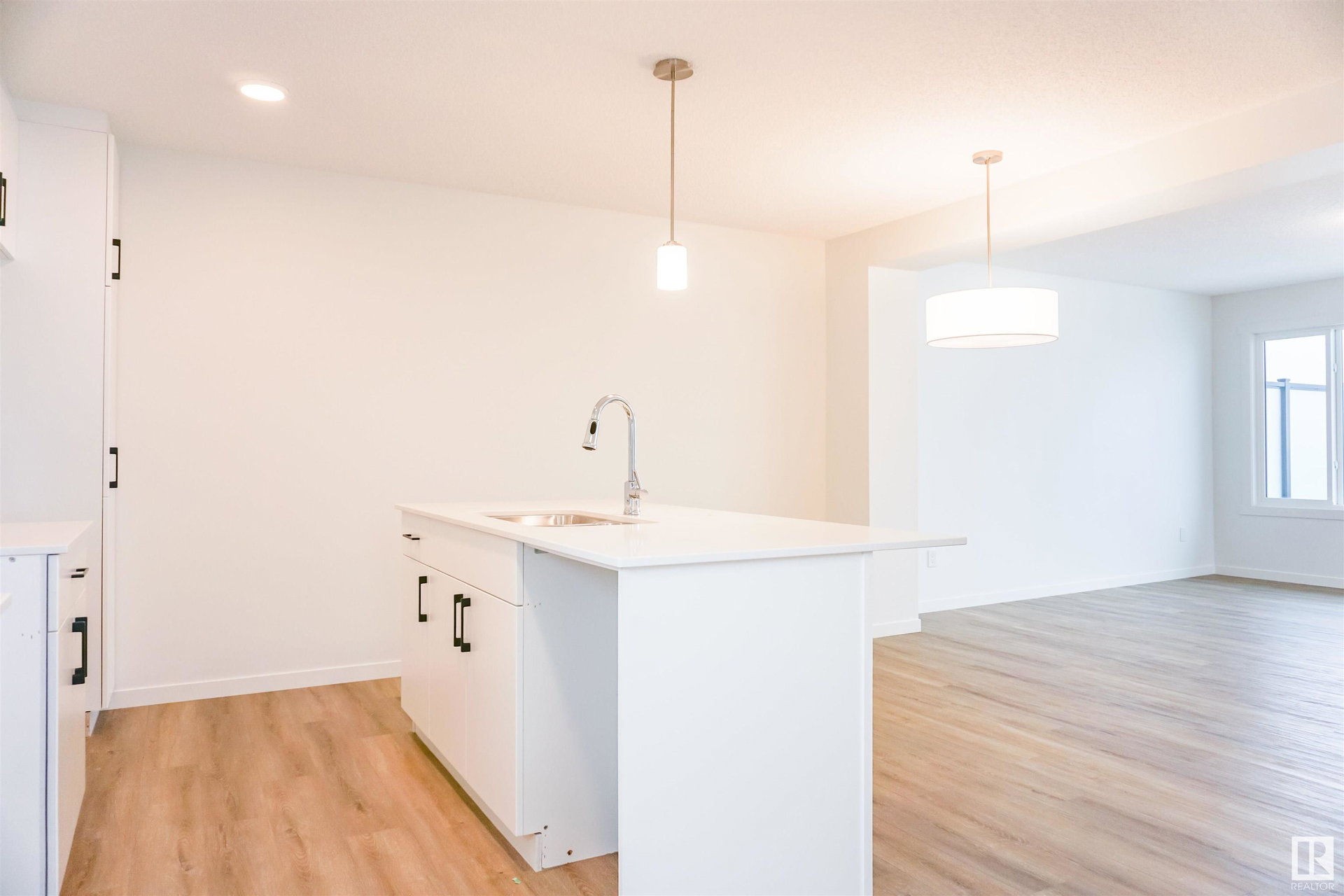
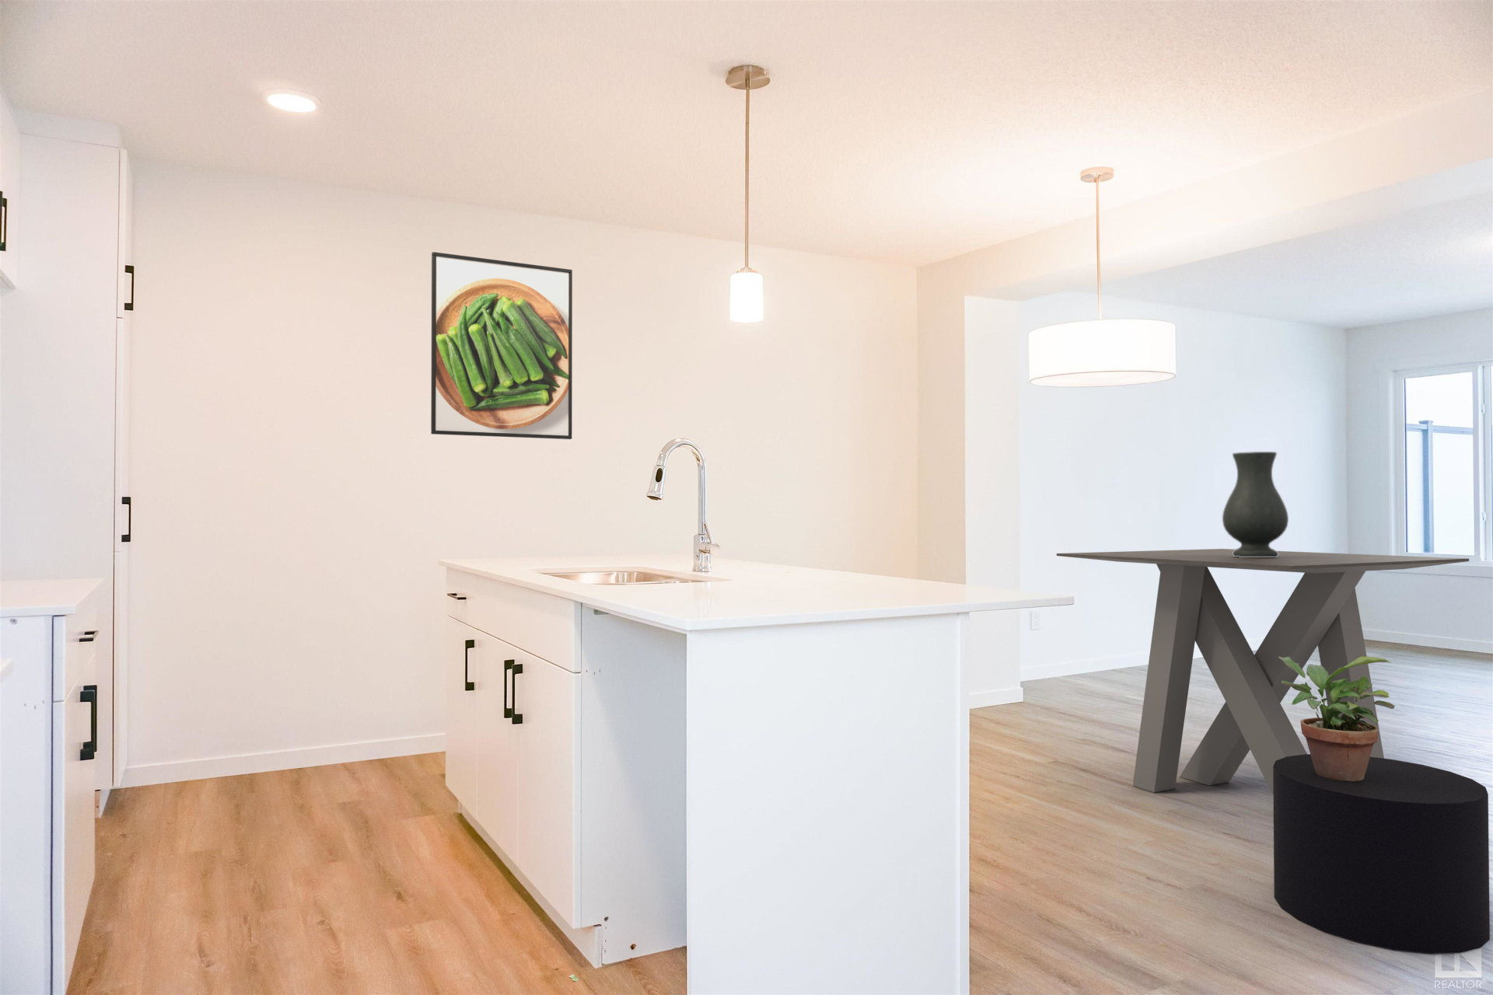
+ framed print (504, 349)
+ dining table (1251, 677)
+ stool (1375, 844)
+ potted plant (1323, 713)
+ vase (1254, 504)
